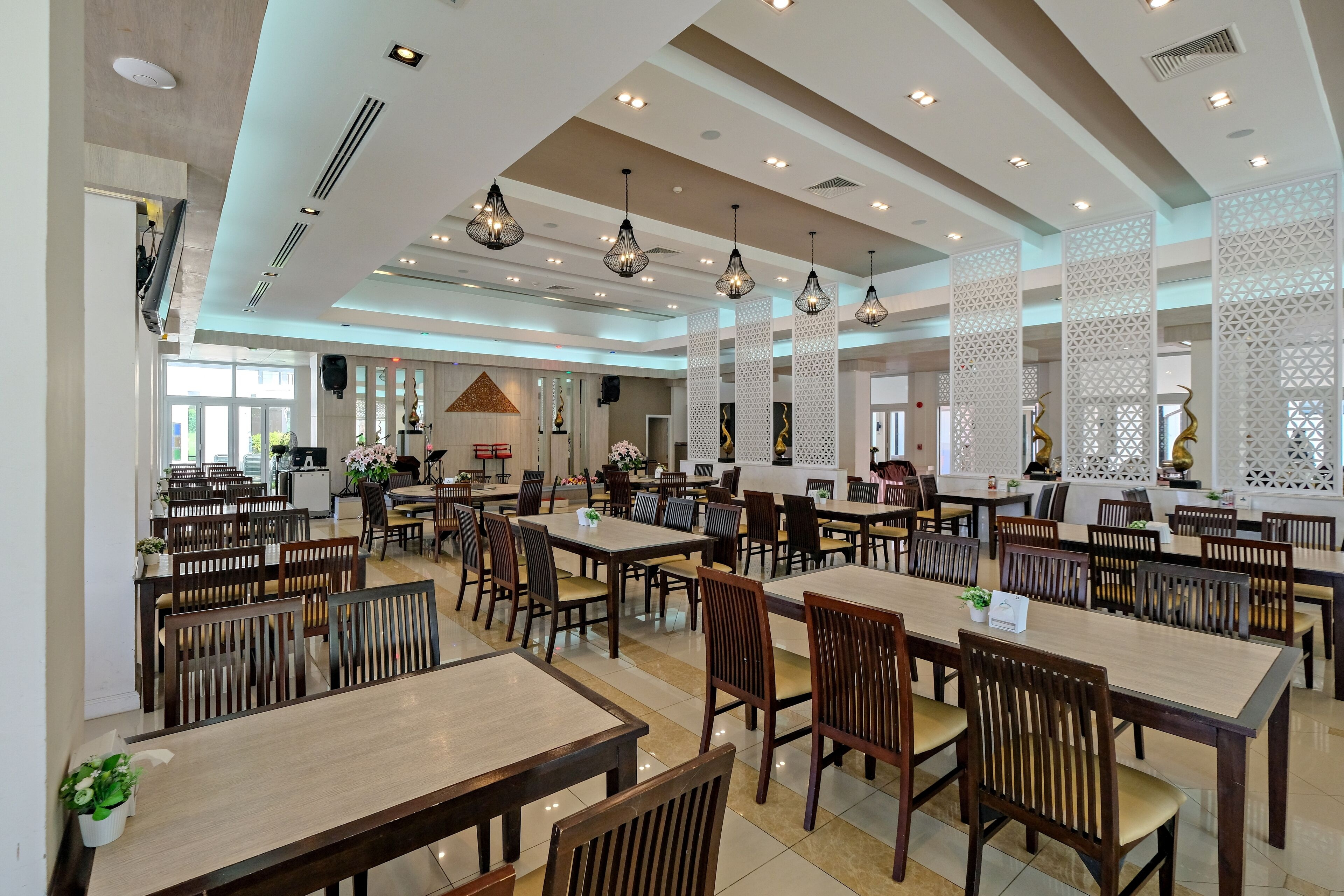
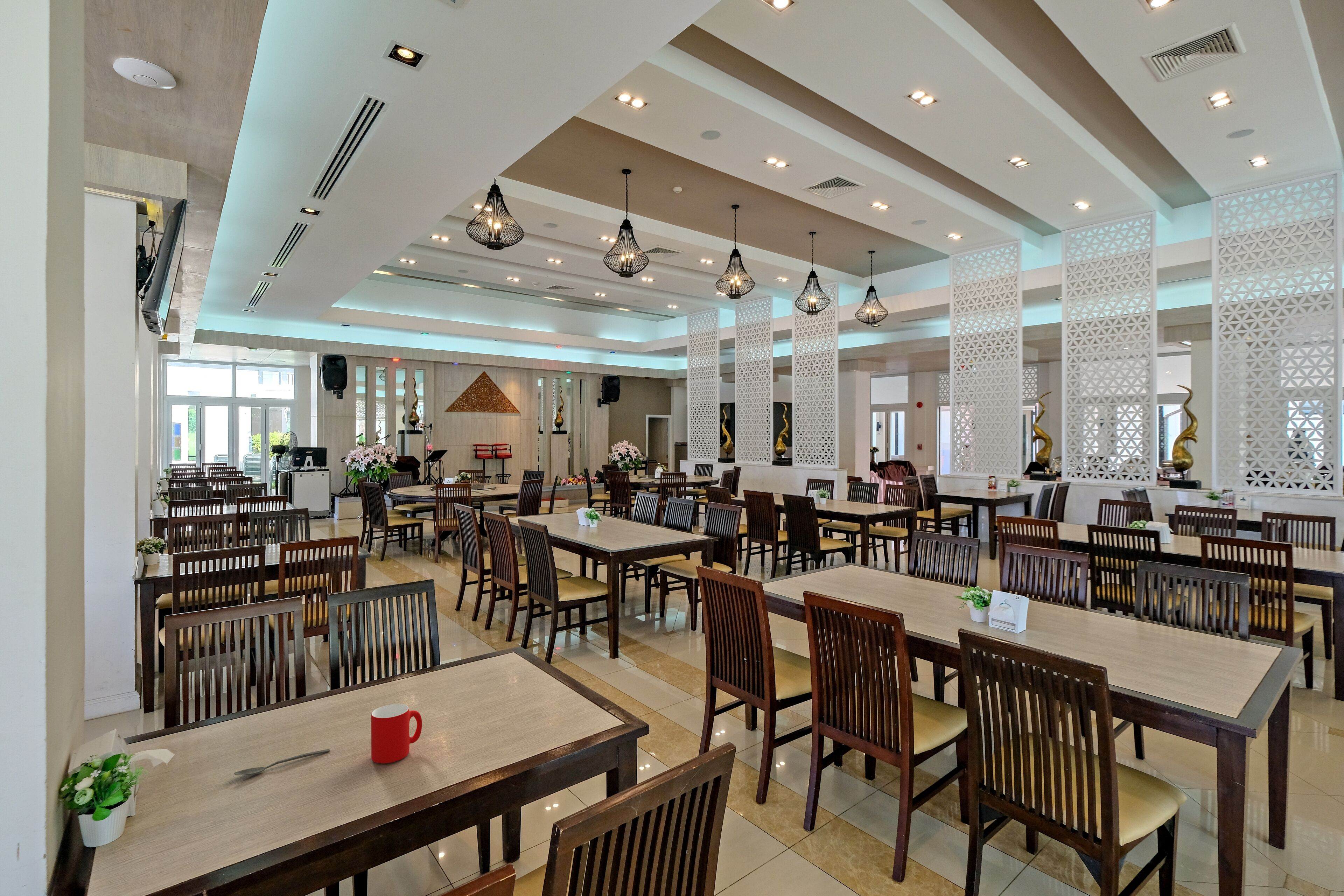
+ spoon (284, 761)
+ cup (398, 731)
